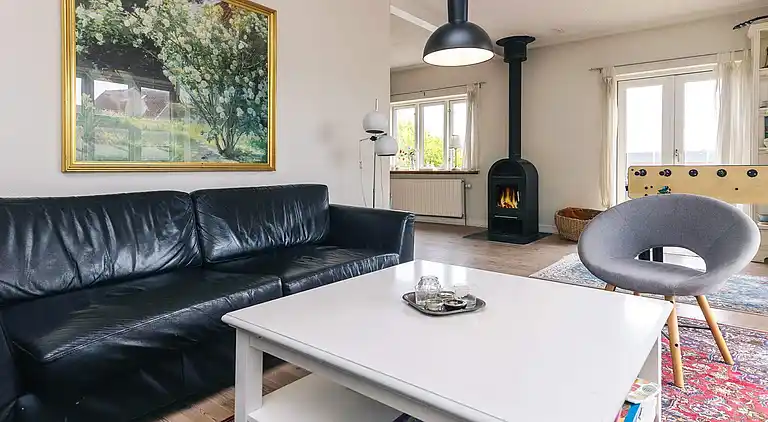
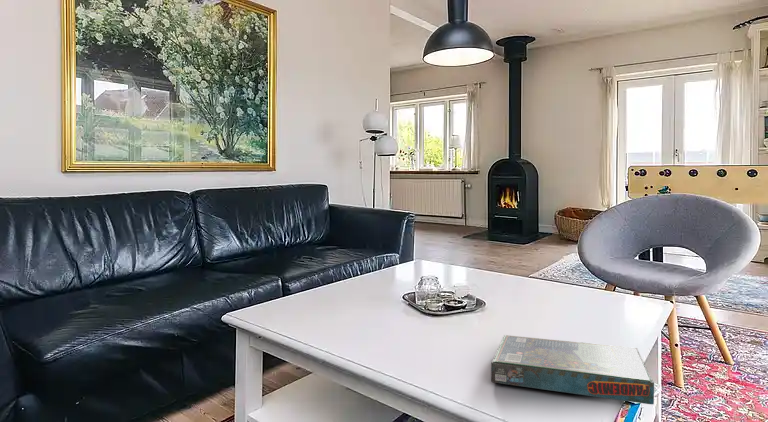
+ board game (567, 364)
